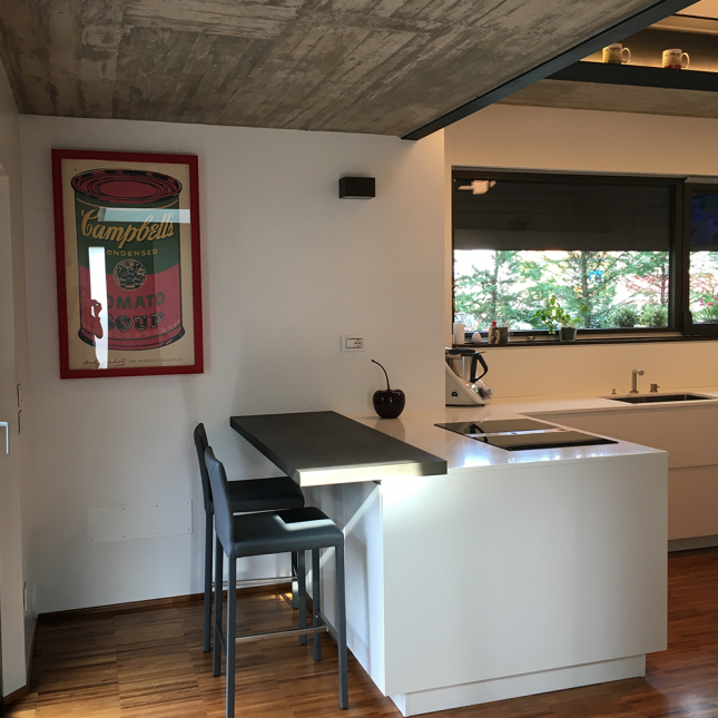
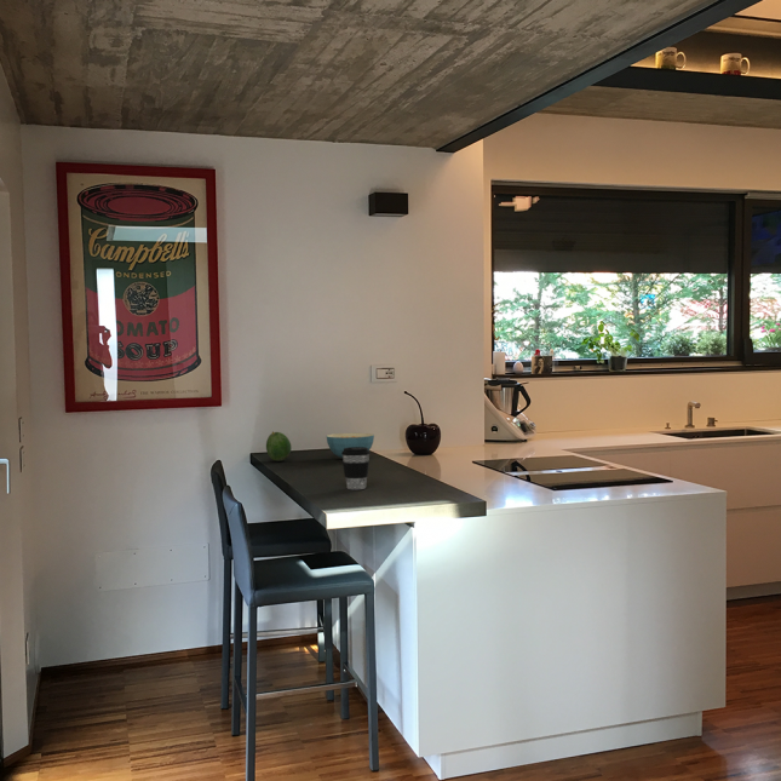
+ cereal bowl (350, 446)
+ coffee cup (356, 467)
+ fruit (278, 446)
